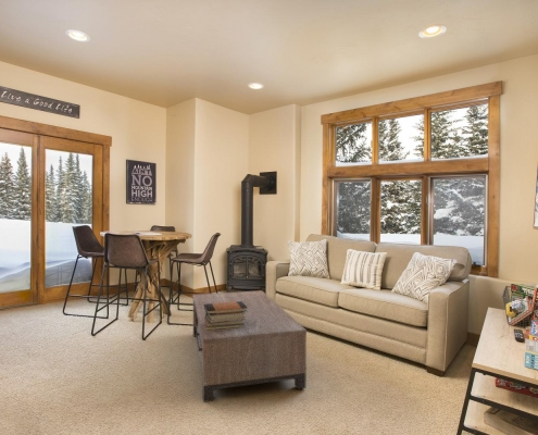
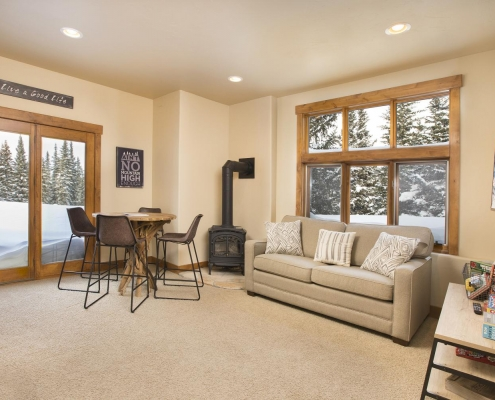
- book stack (225, 314)
- coffee table (239, 333)
